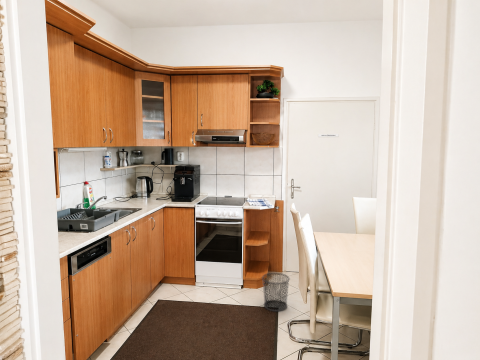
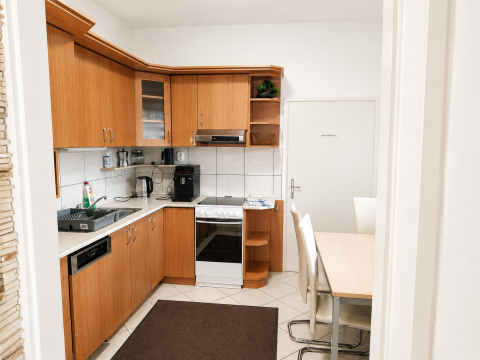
- waste bin (275, 291)
